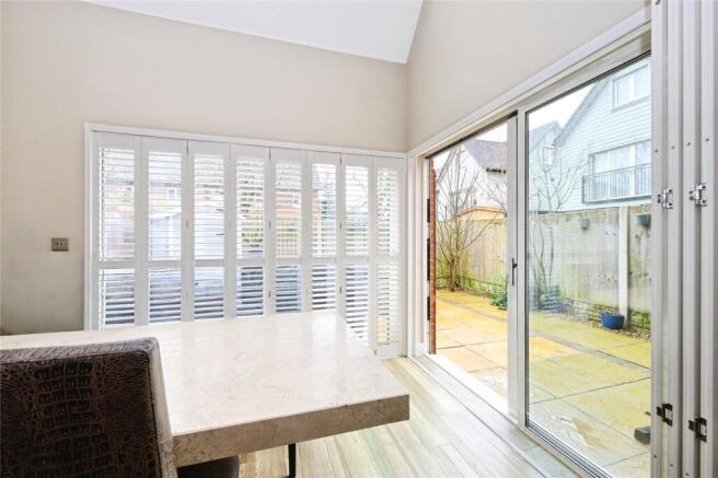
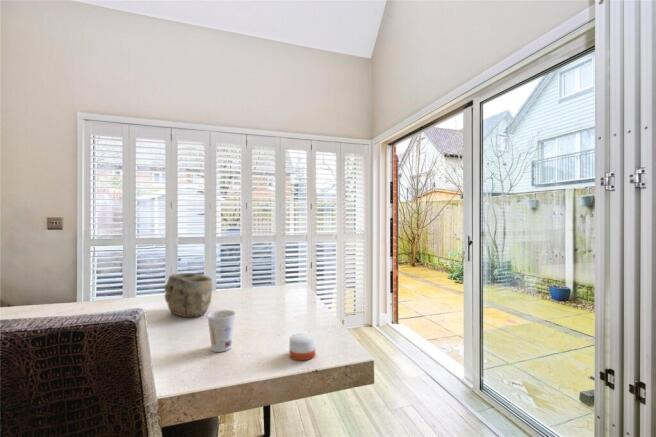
+ candle (302, 336)
+ cup (221, 331)
+ bowl (189, 294)
